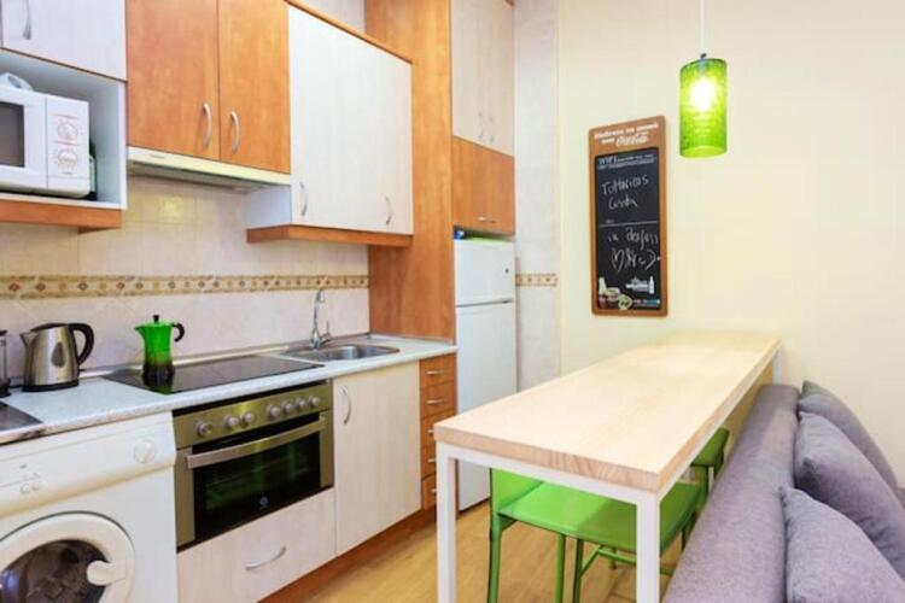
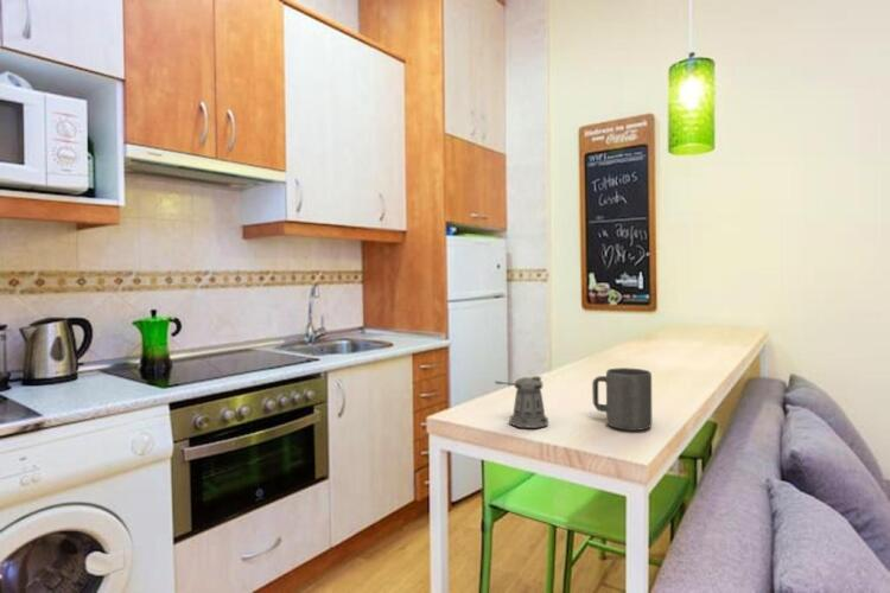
+ mug (621, 397)
+ pepper shaker (525, 398)
